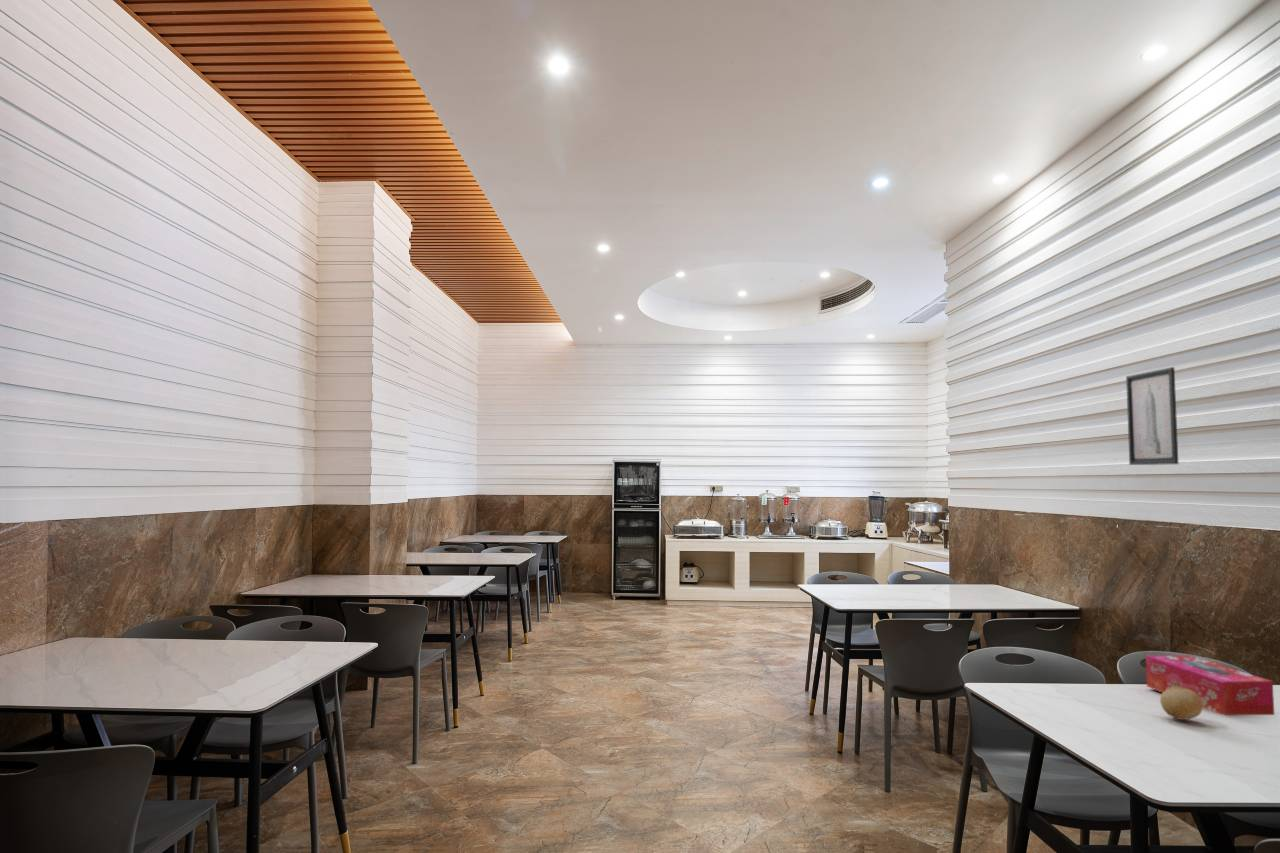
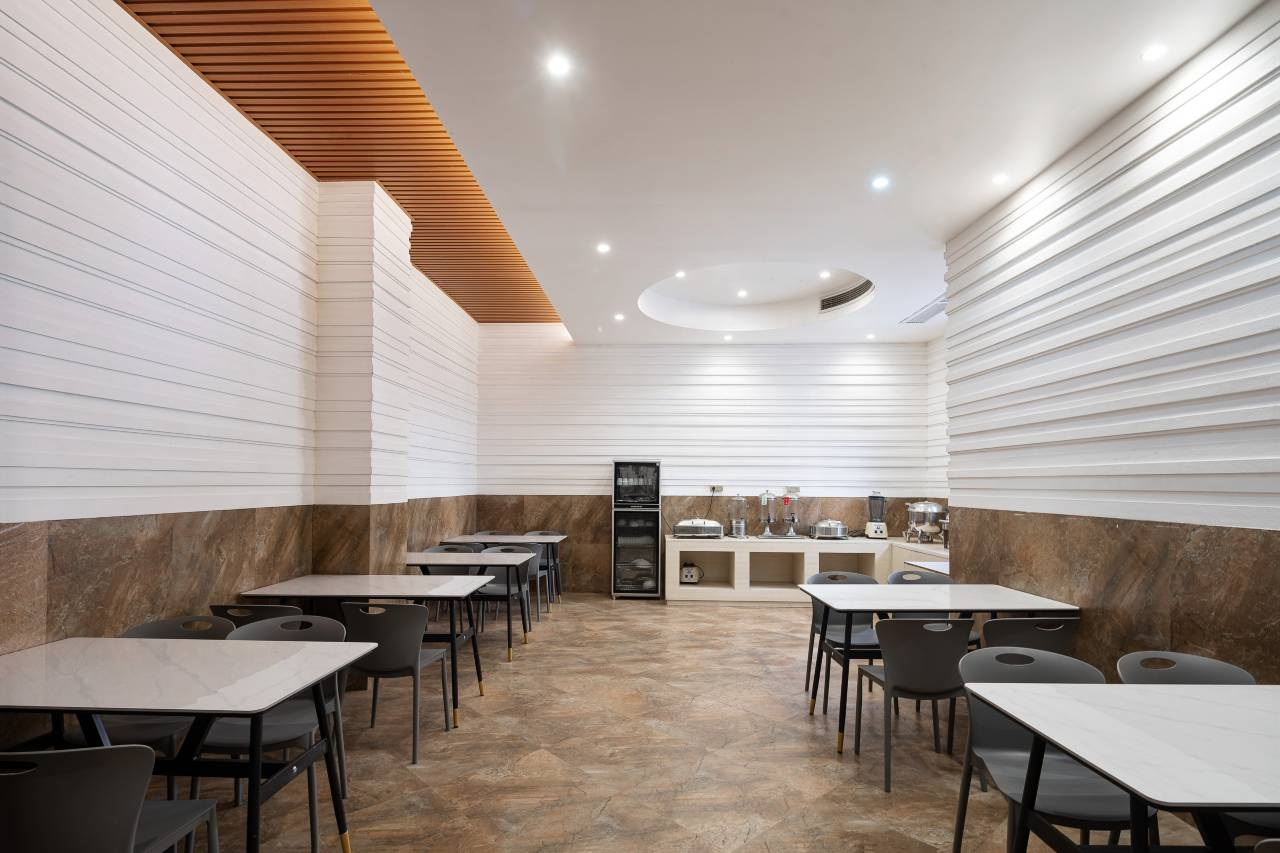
- fruit (1180, 701)
- wall art (1151, 418)
- tissue box (1205, 683)
